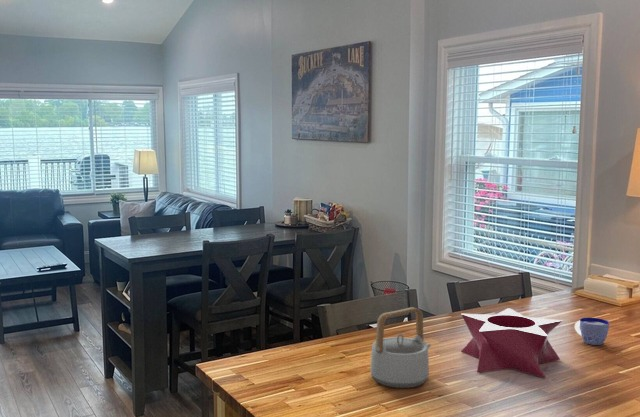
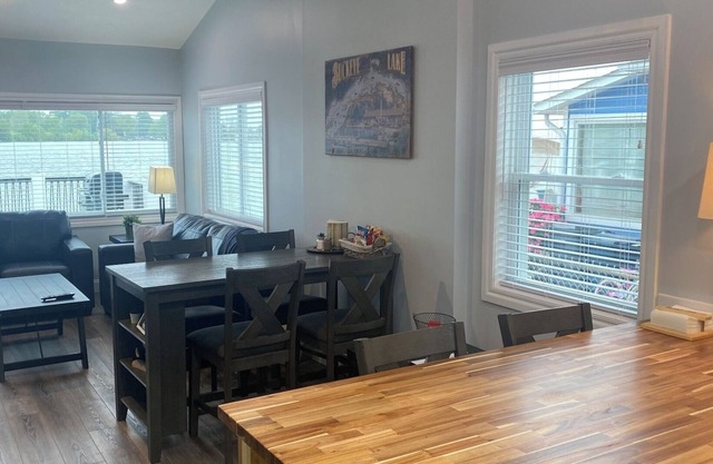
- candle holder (515, 340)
- teapot (404, 344)
- cup (590, 330)
